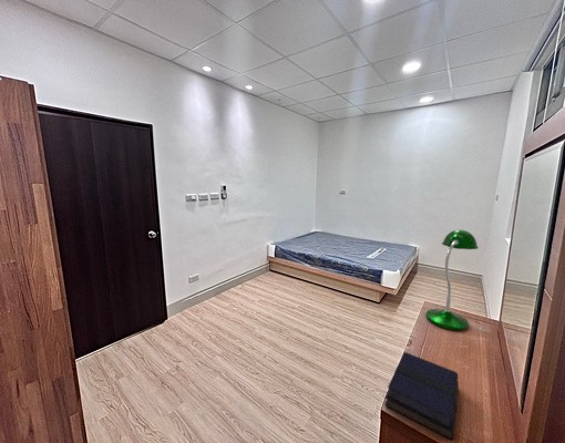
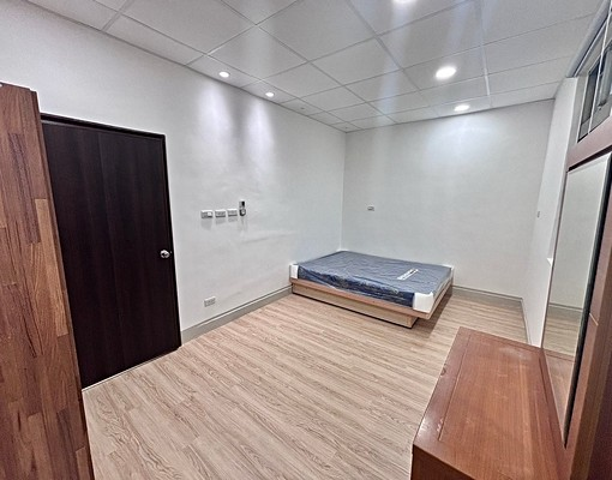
- desk lamp (448, 276)
- book (423, 388)
